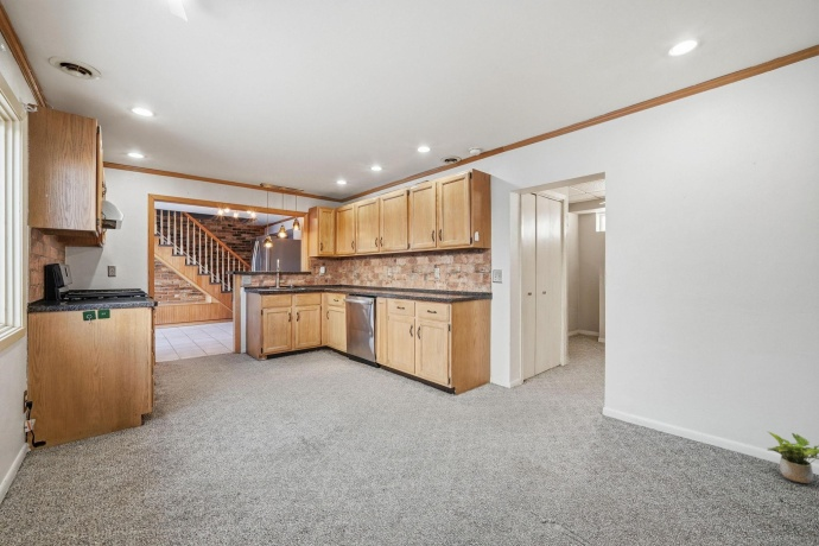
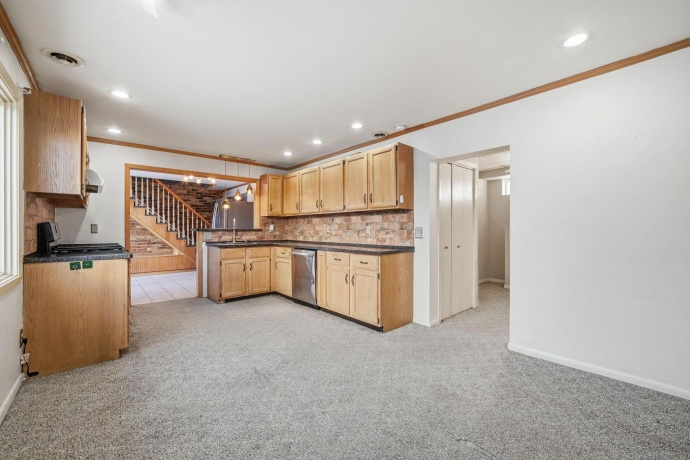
- potted plant (794, 456)
